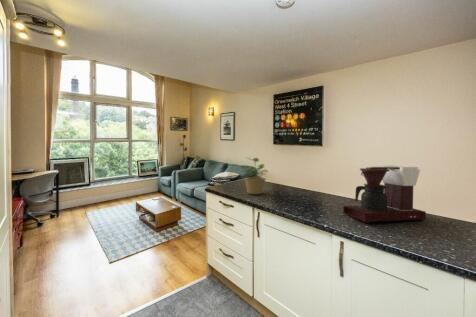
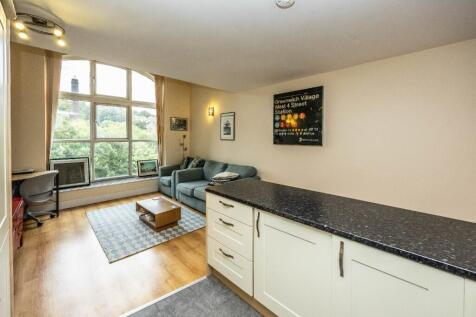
- coffee maker (383, 191)
- potted plant (257, 175)
